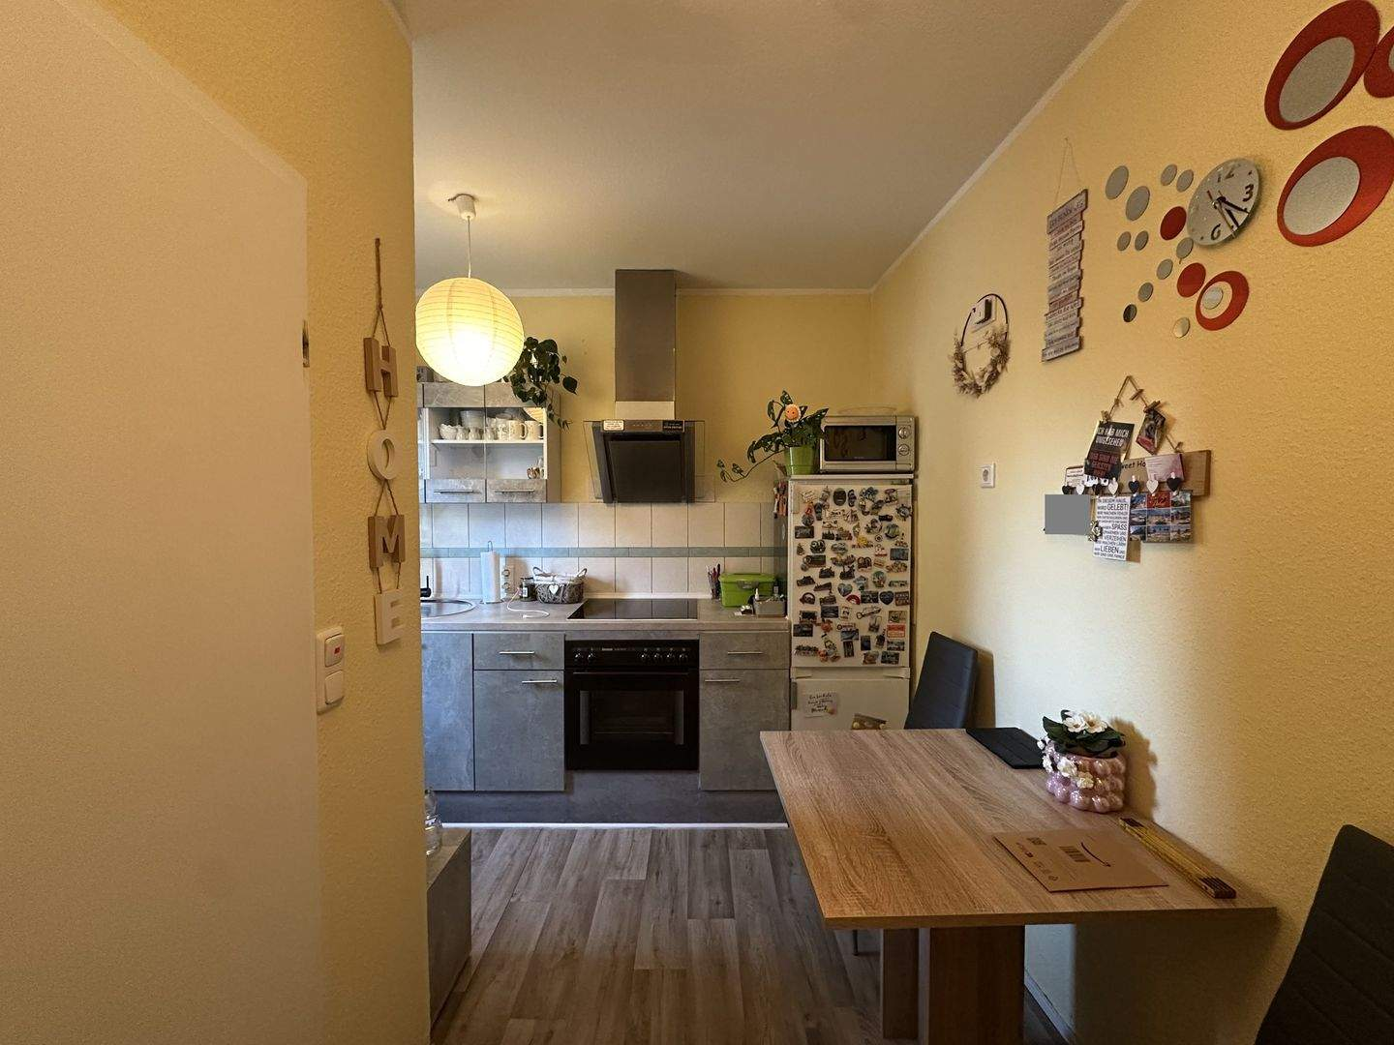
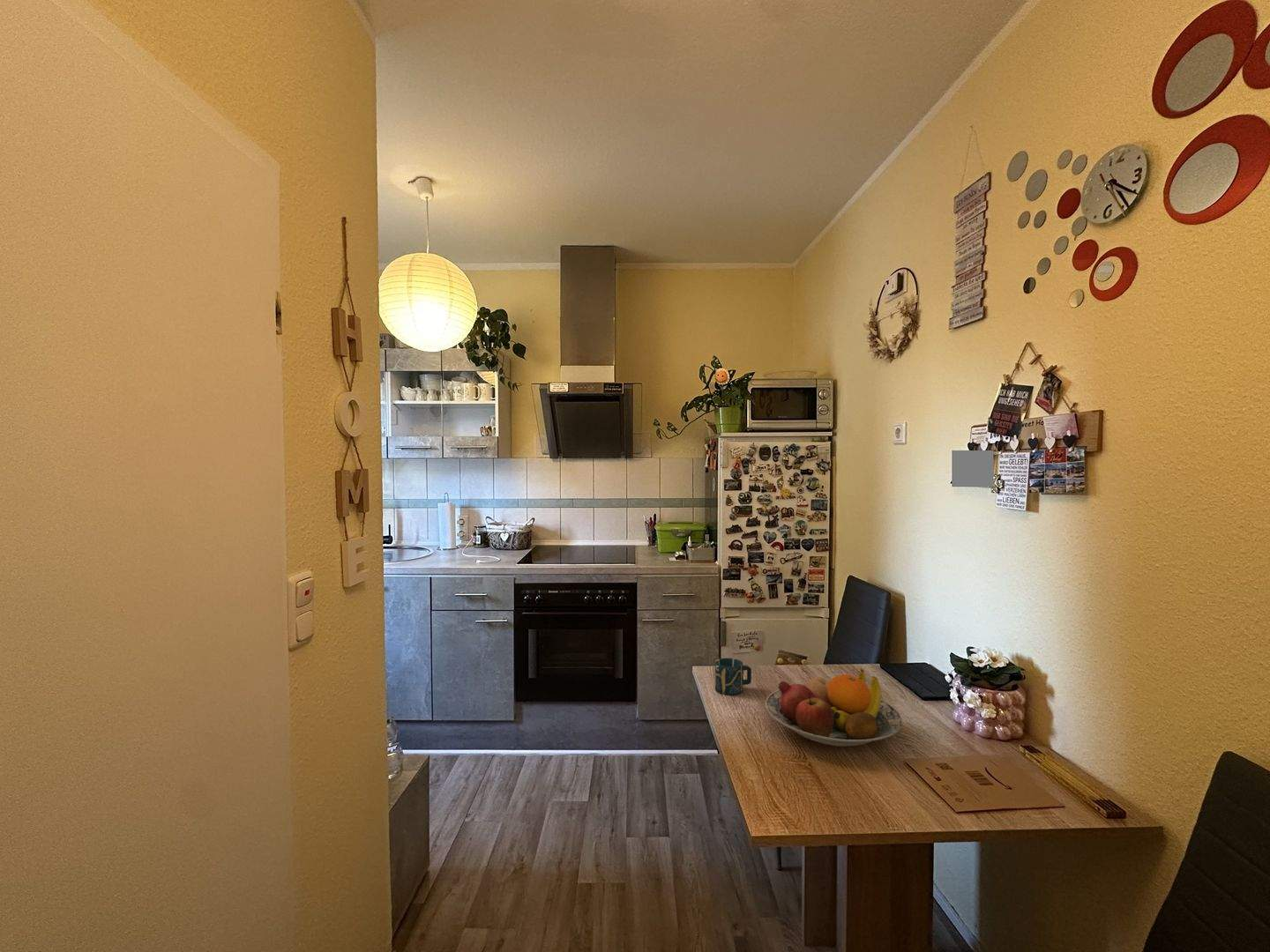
+ fruit bowl (831, 703)
+ cup (733, 675)
